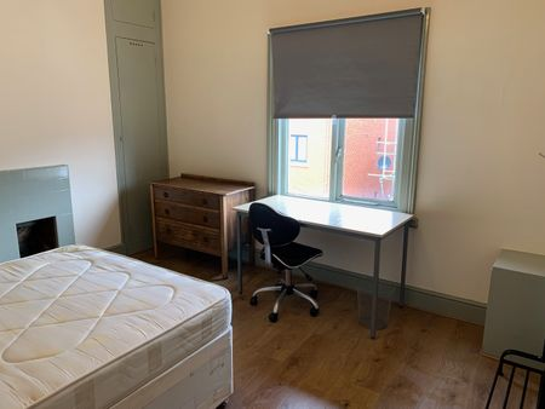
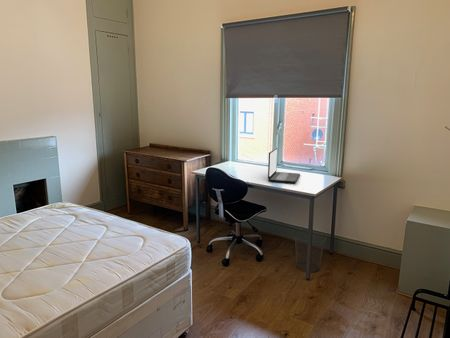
+ laptop (284, 172)
